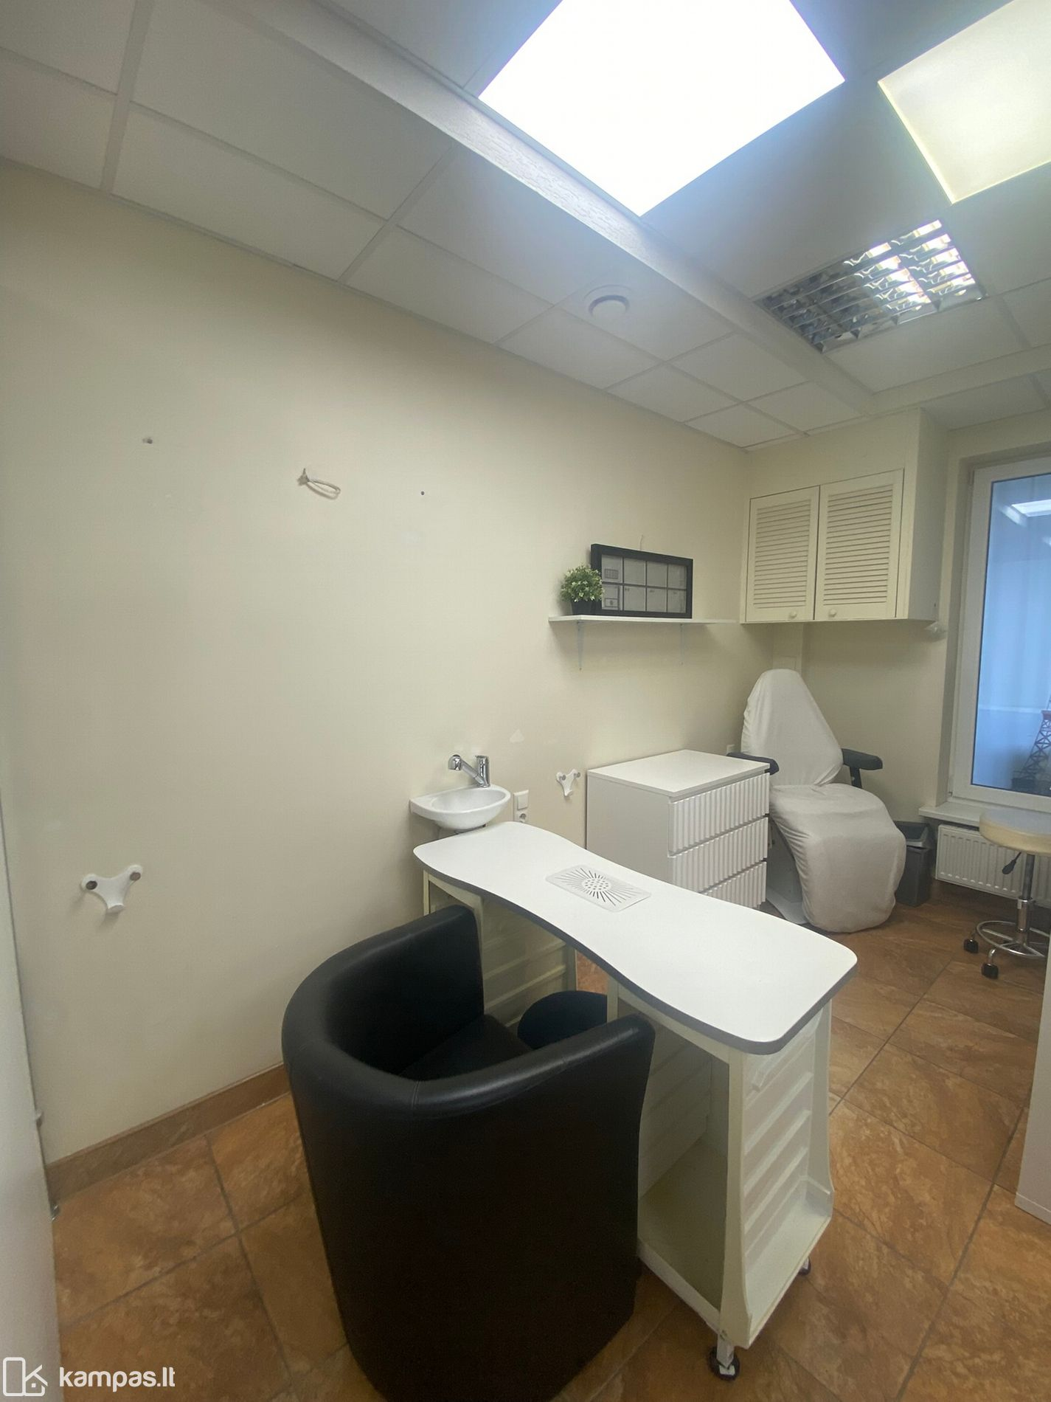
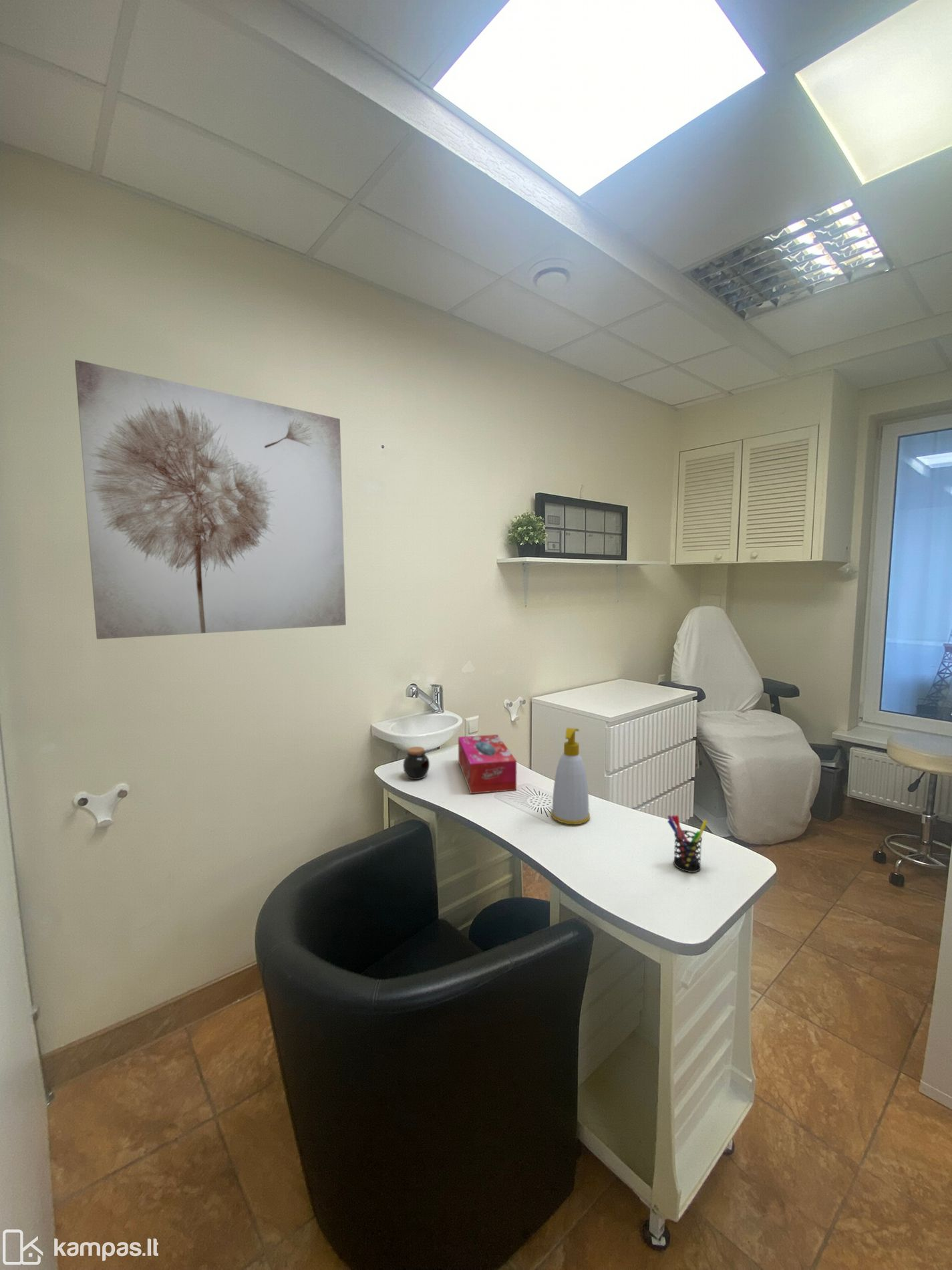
+ wall art (232, 515)
+ soap bottle (571, 773)
+ pen holder (688, 842)
+ jar (416, 763)
+ tissue box (485, 761)
